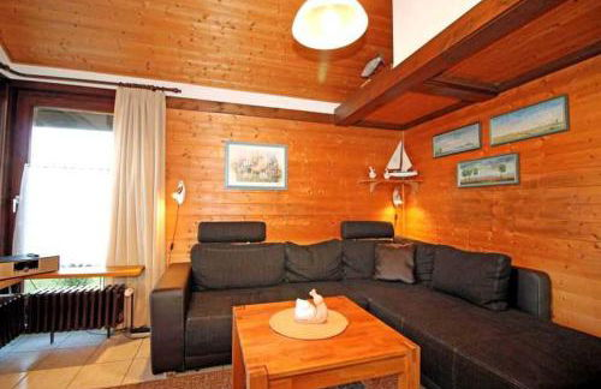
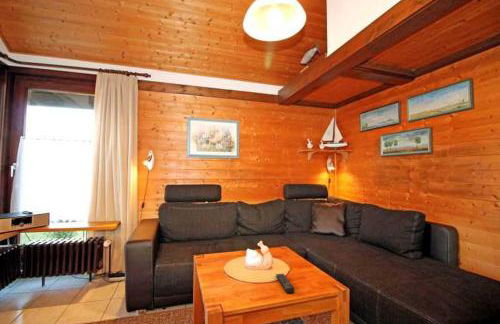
+ remote control (284, 281)
